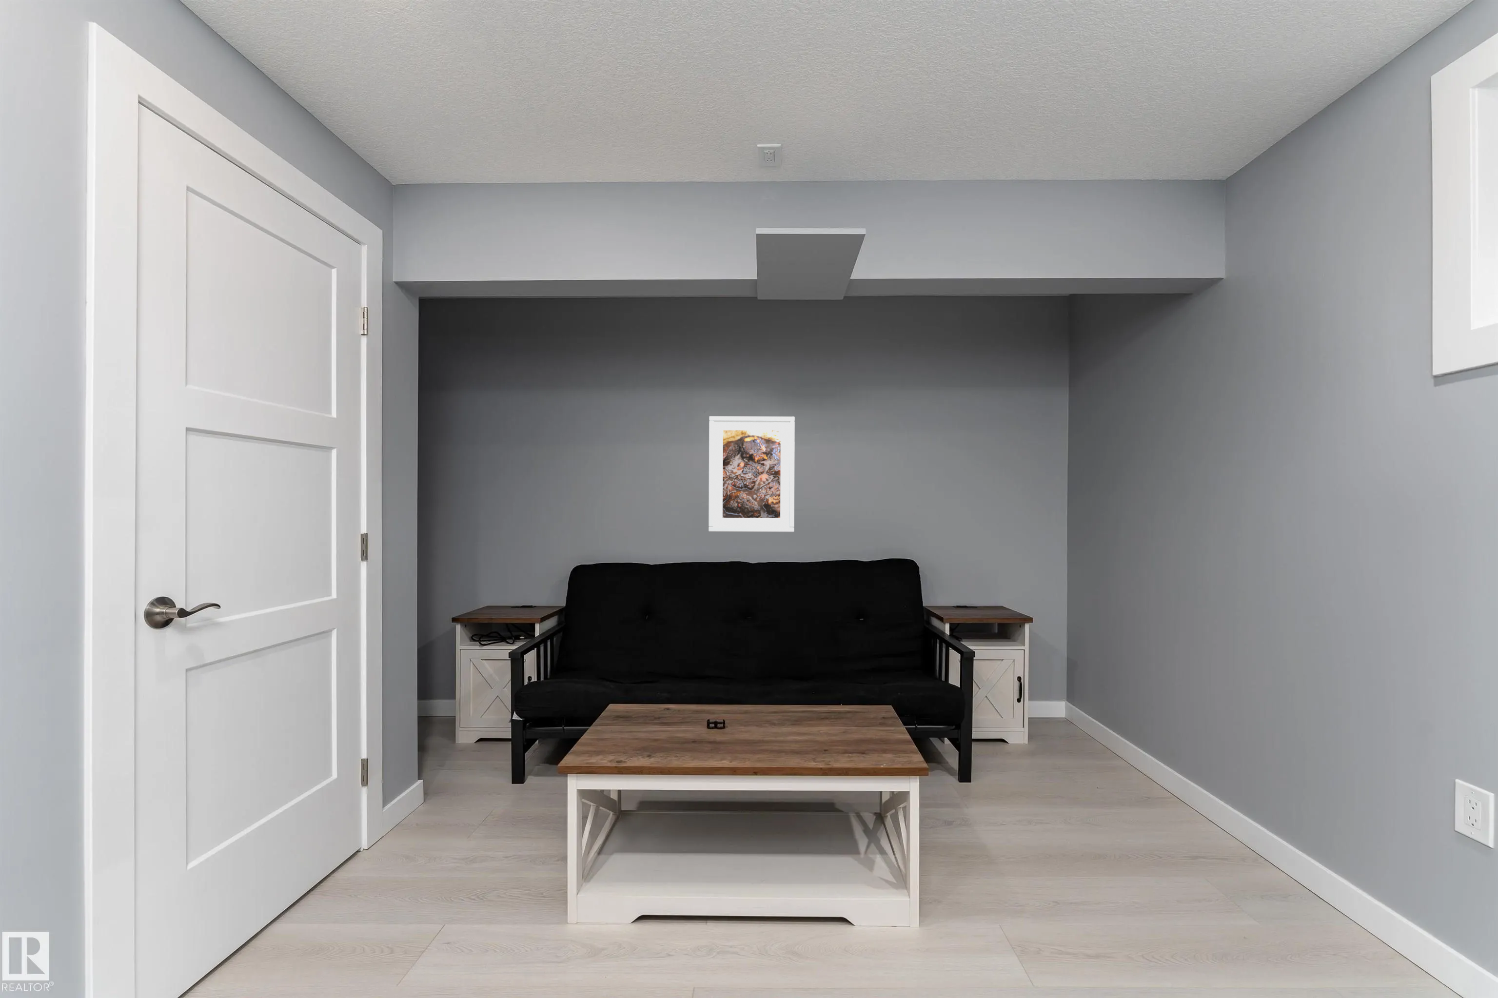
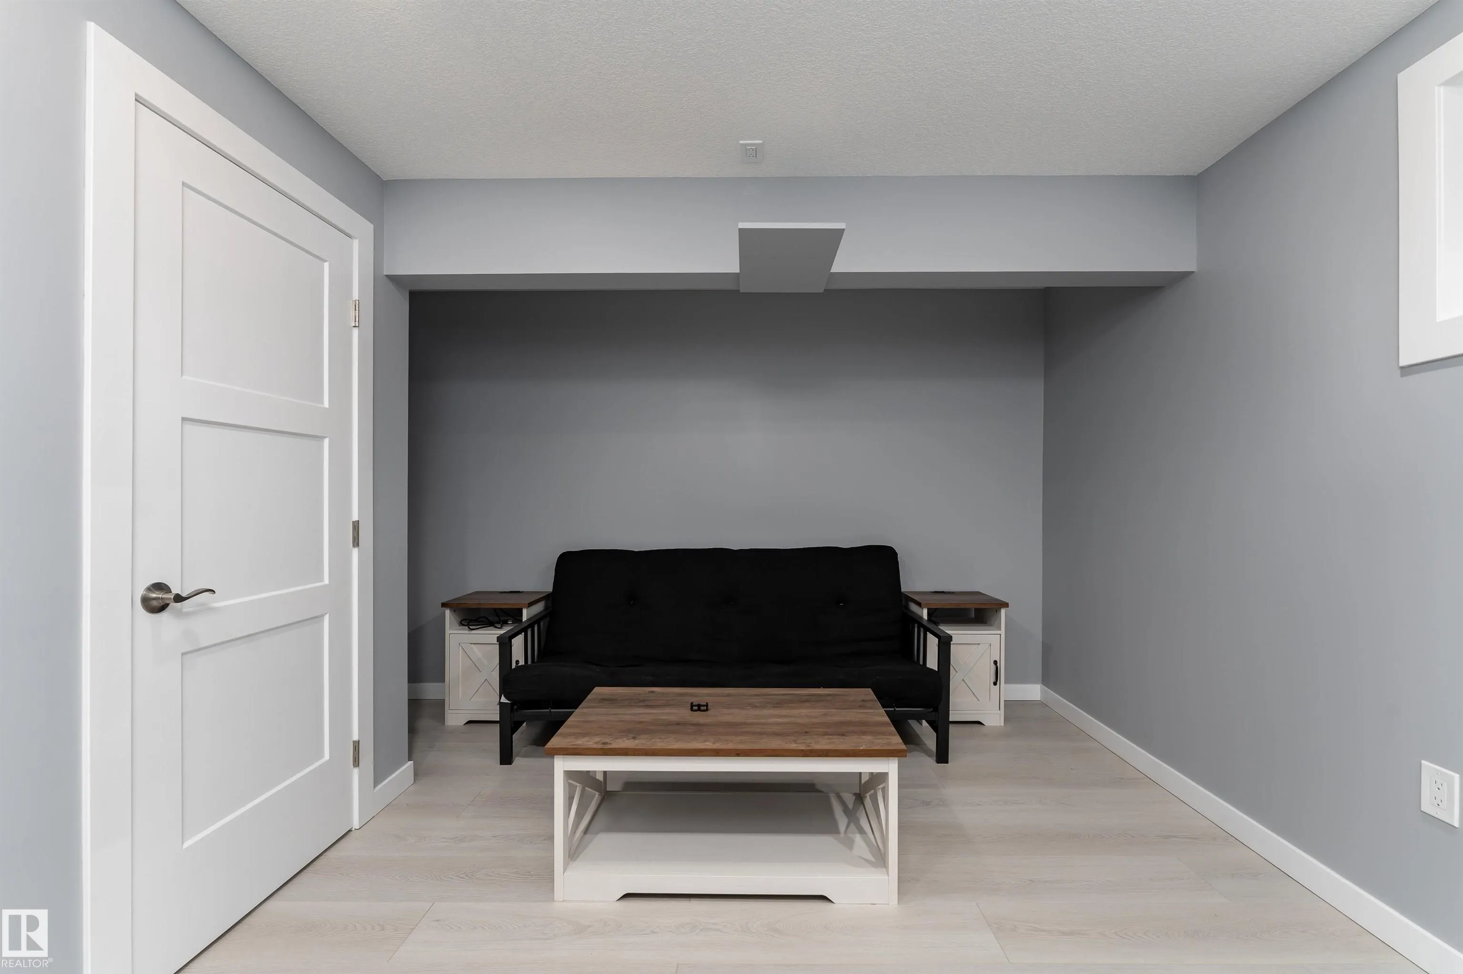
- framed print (752, 473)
